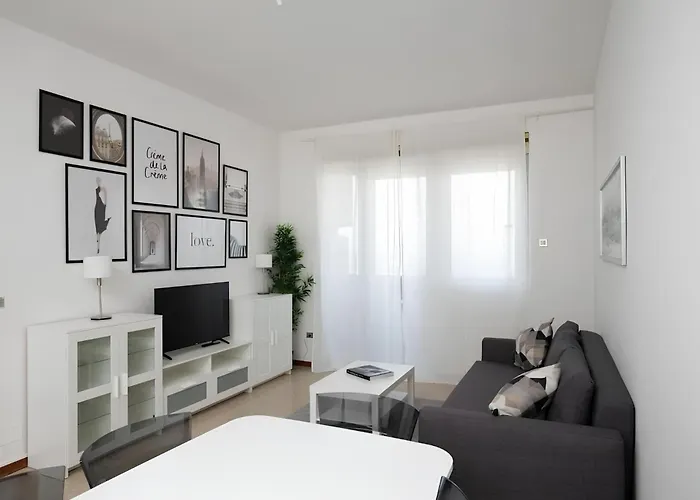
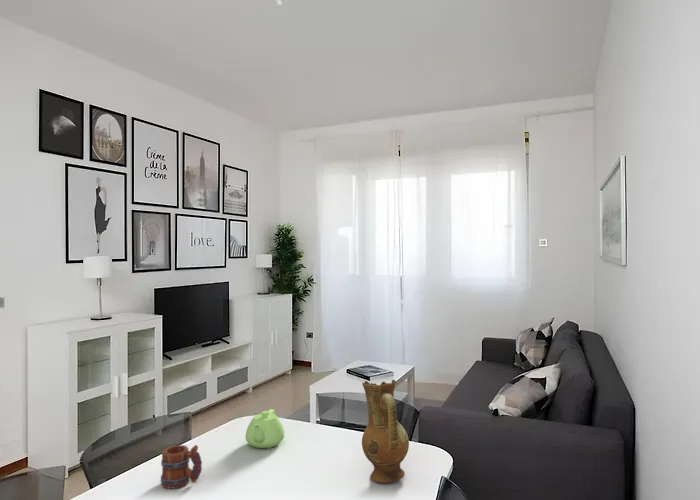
+ mug (181, 463)
+ ceramic jug (387, 429)
+ teapot (264, 428)
